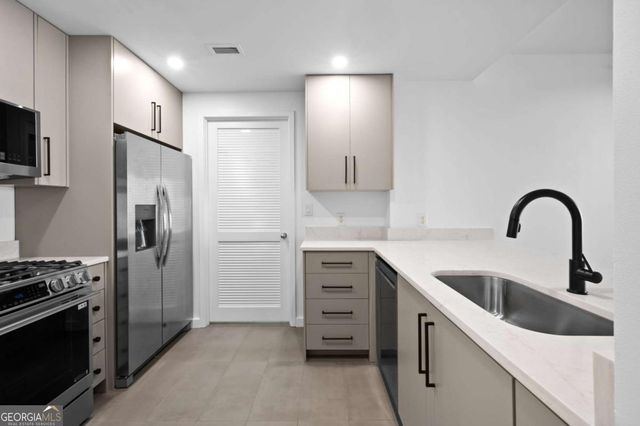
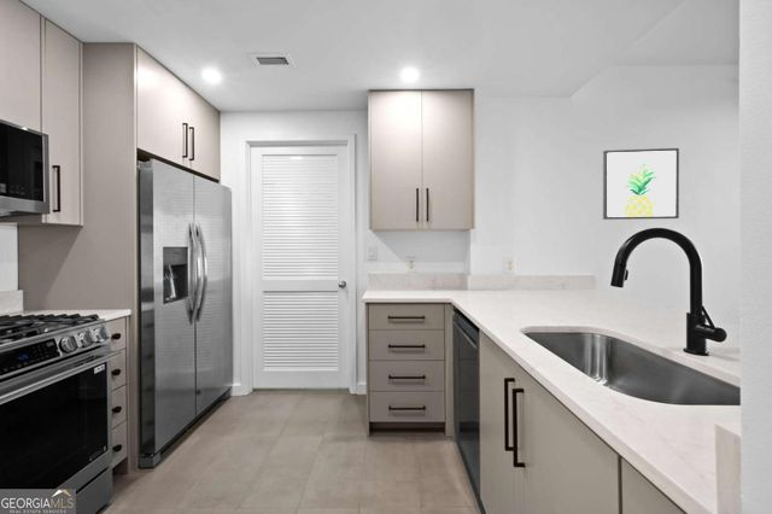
+ wall art (639, 183)
